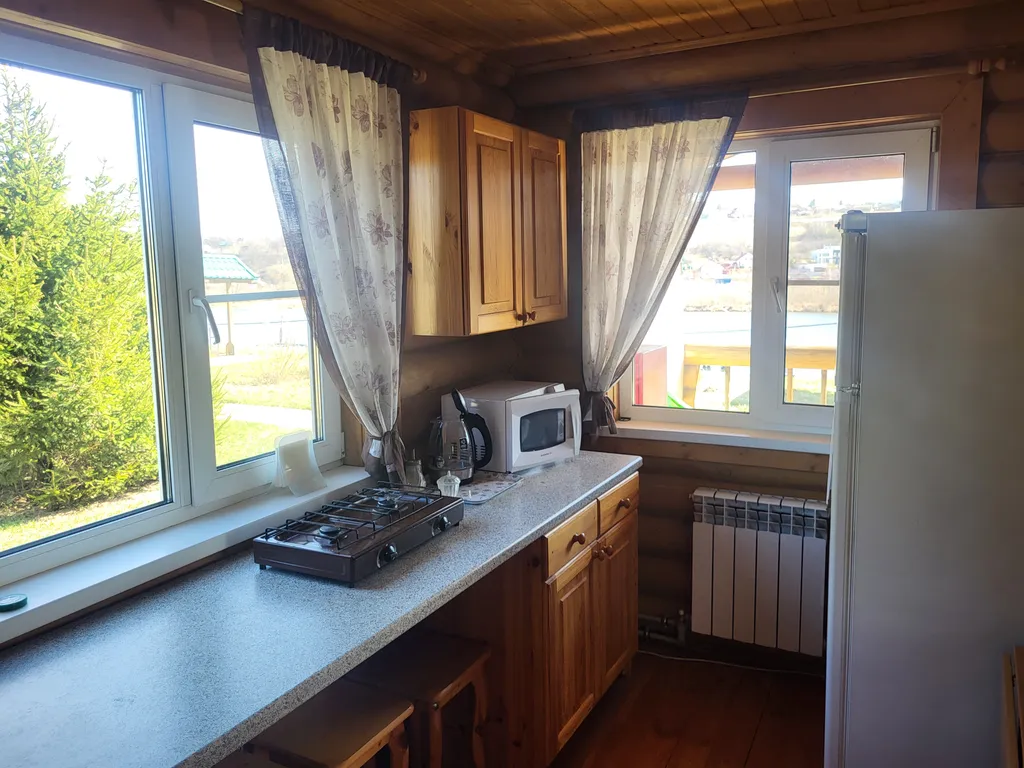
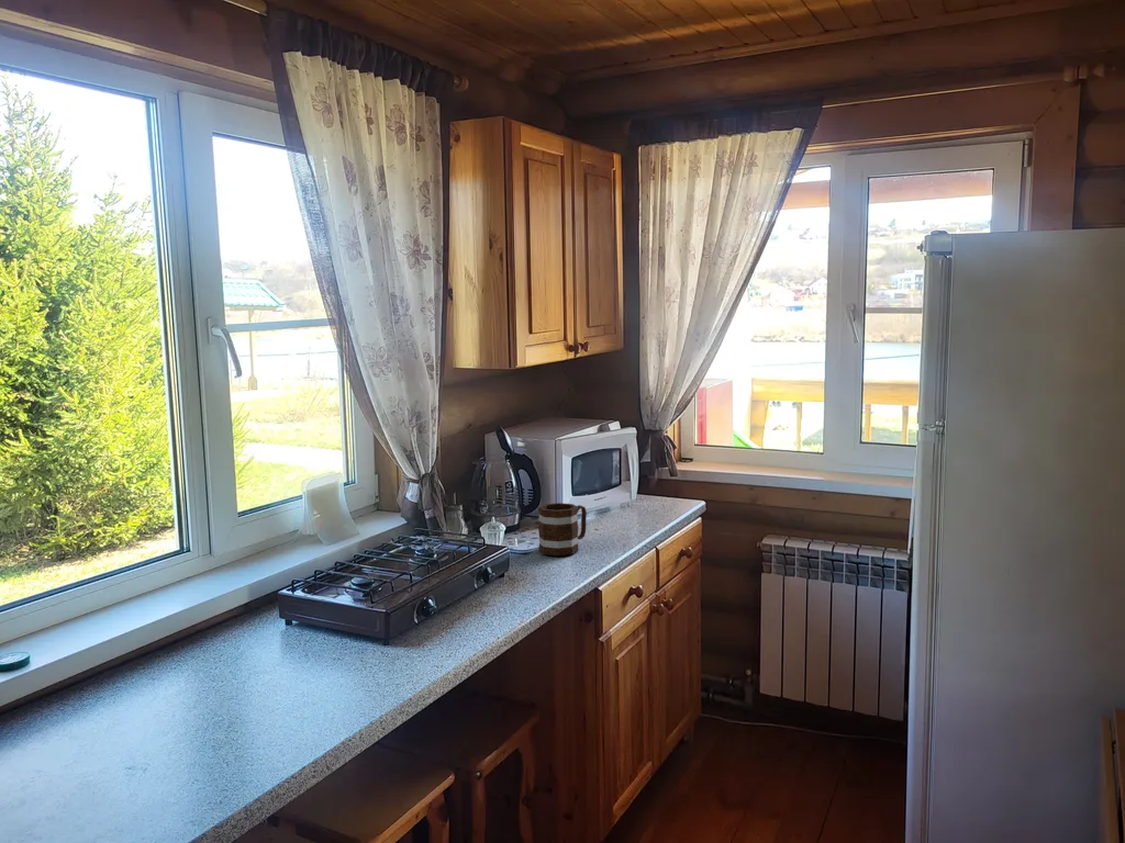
+ mug (565, 527)
